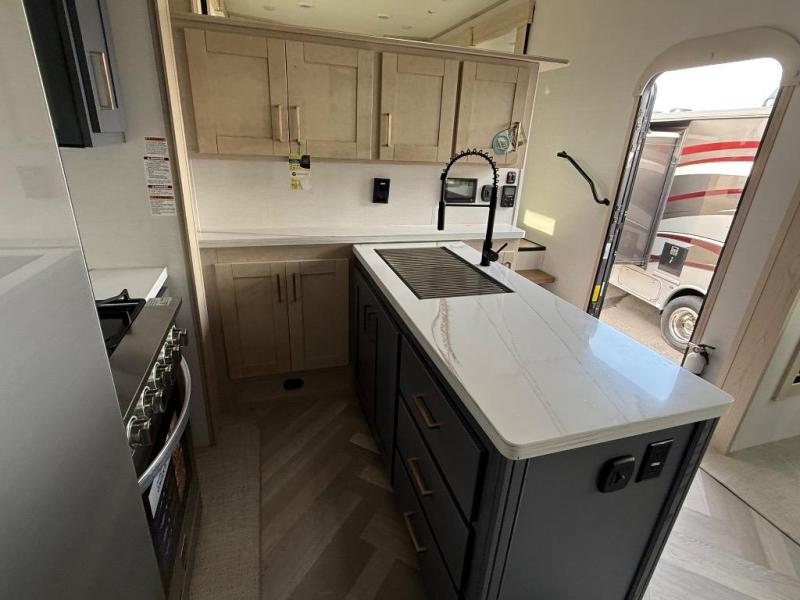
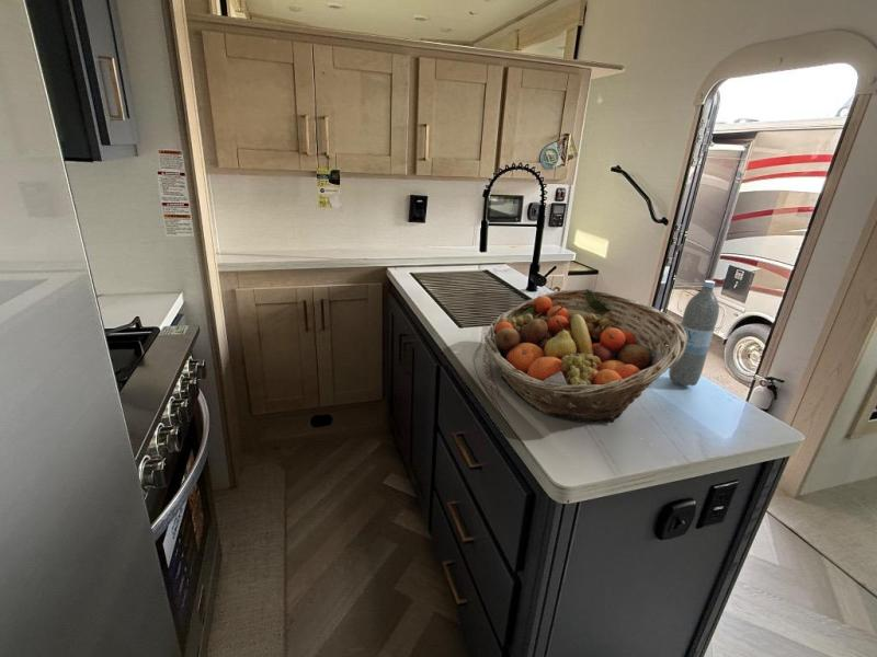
+ fruit basket (573, 347)
+ water bottle (695, 334)
